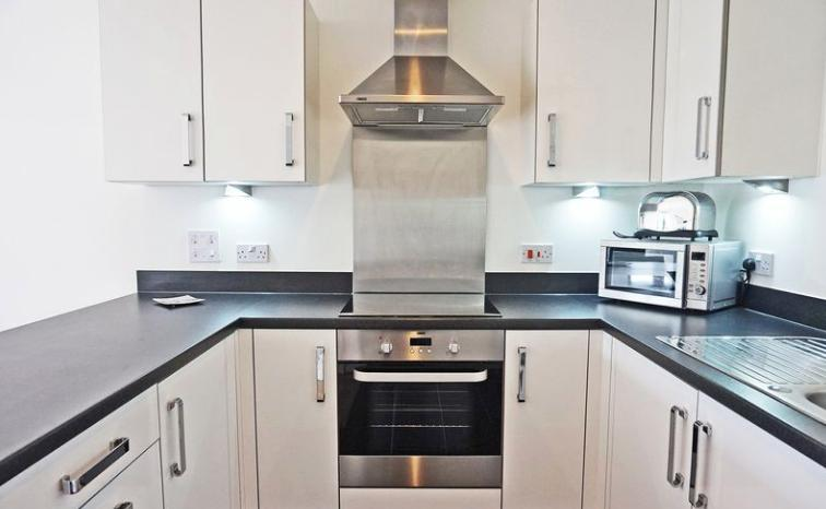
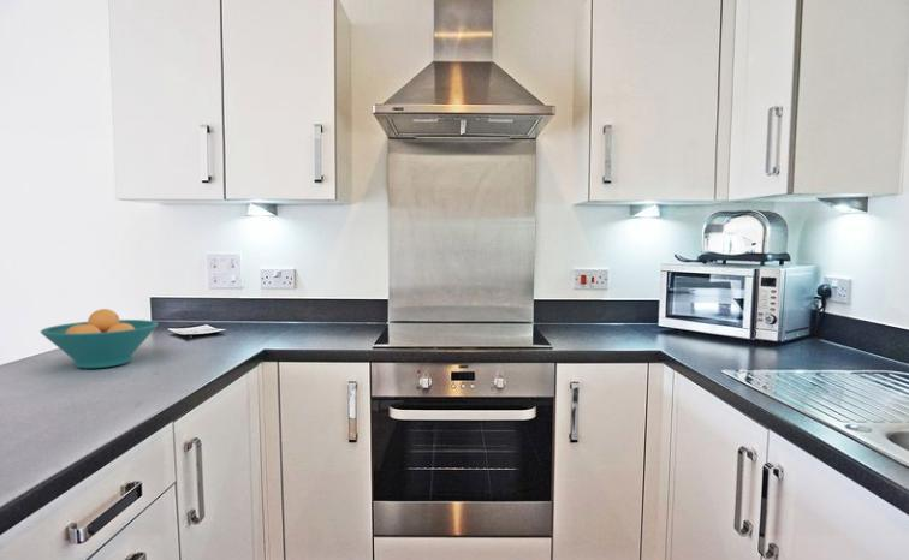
+ fruit bowl (102, 336)
